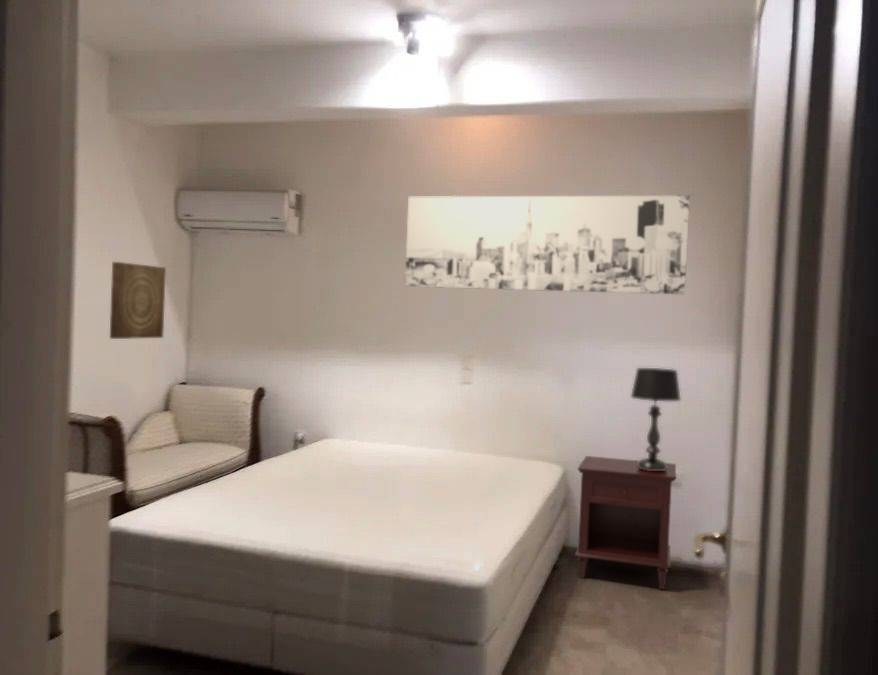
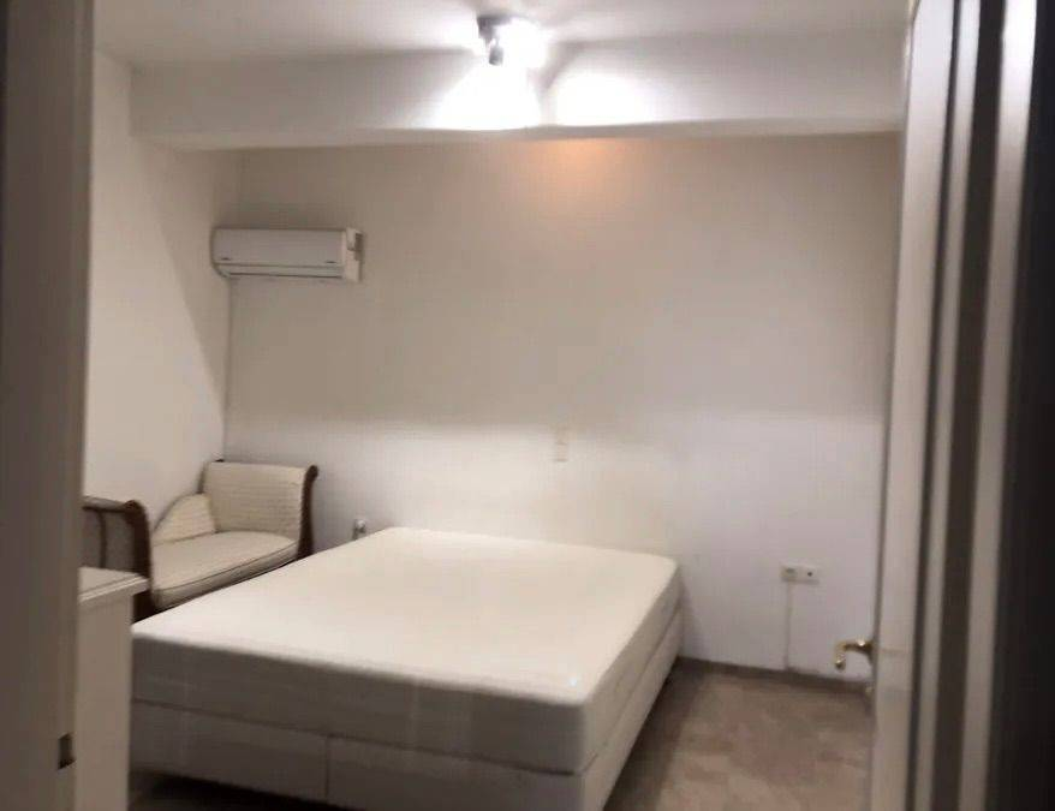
- nightstand (625, 519)
- wall art (139, 301)
- wall art (540, 243)
- table lamp (654, 418)
